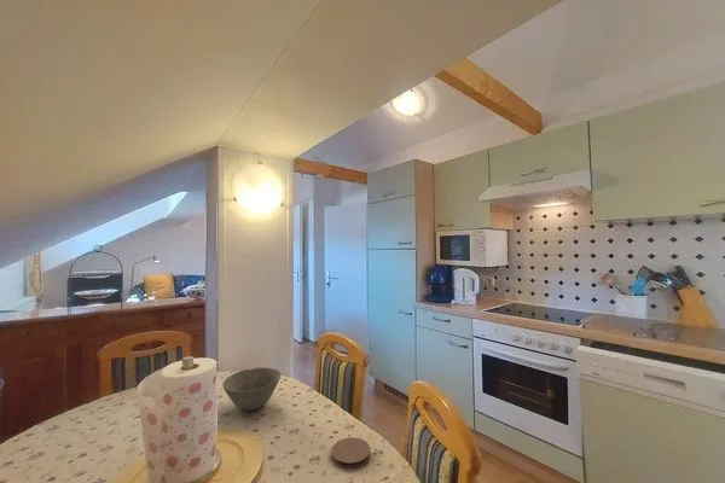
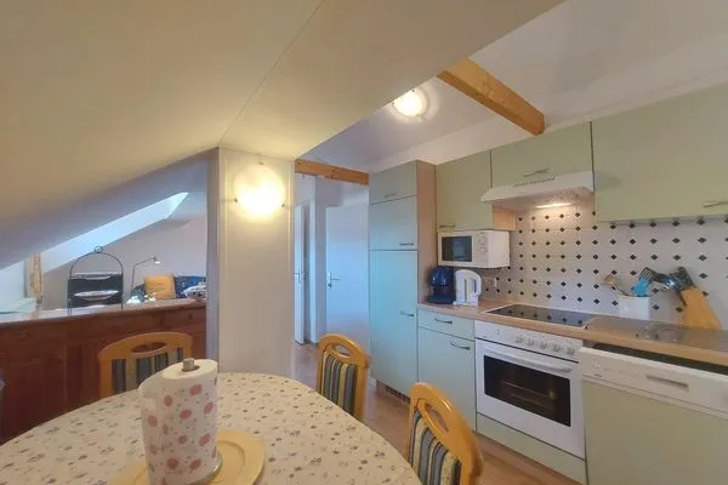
- bowl (253, 391)
- coaster (350, 452)
